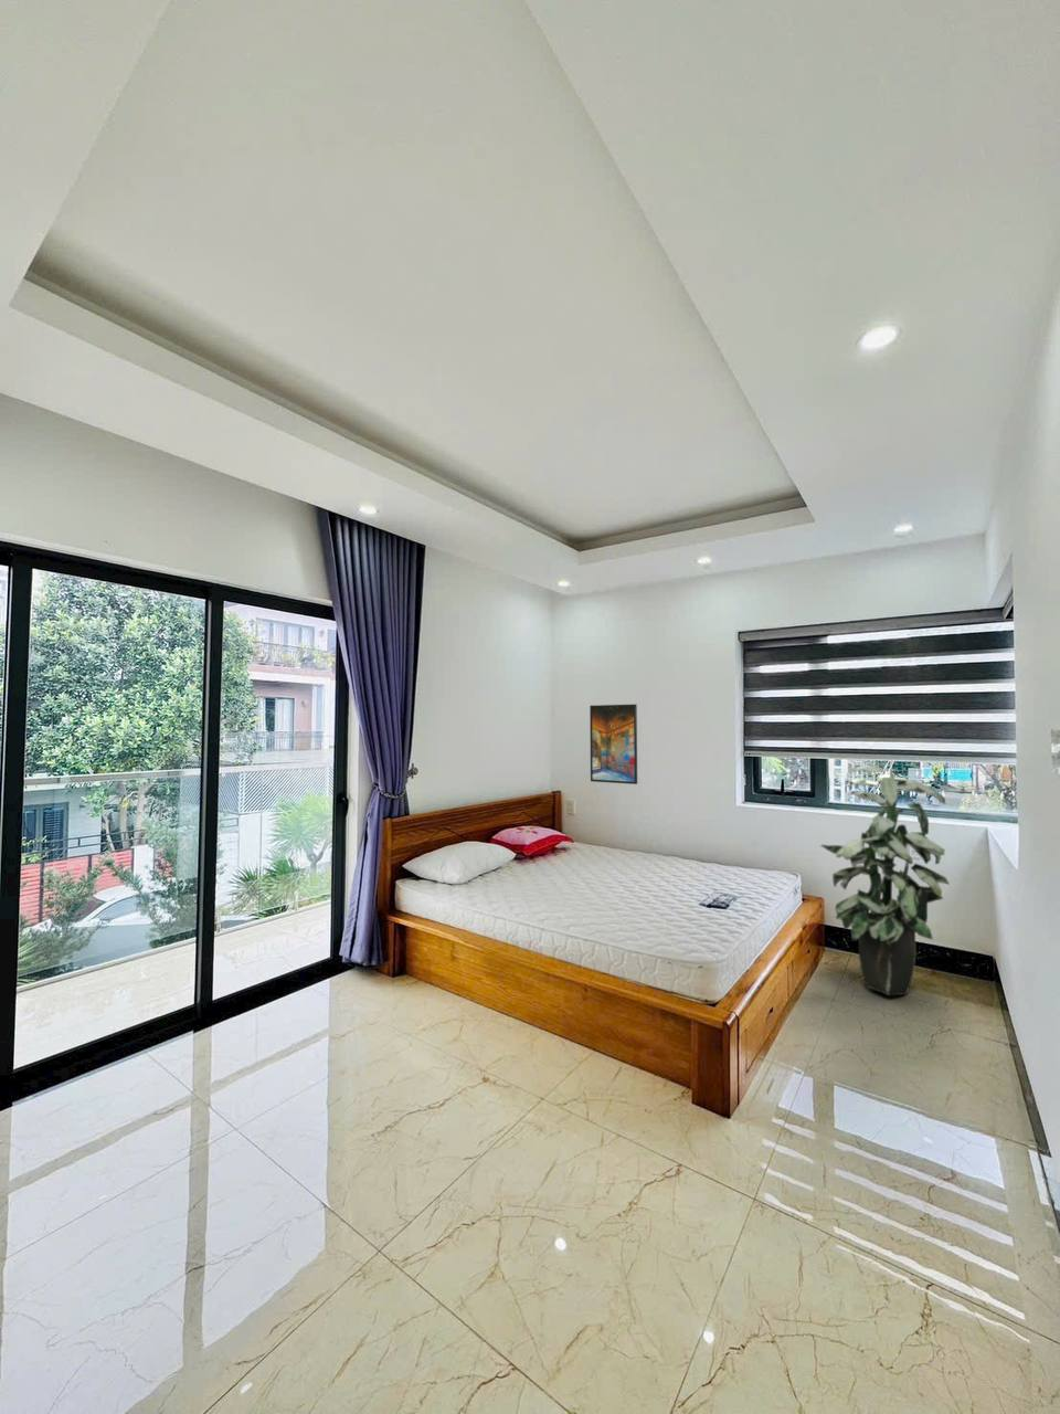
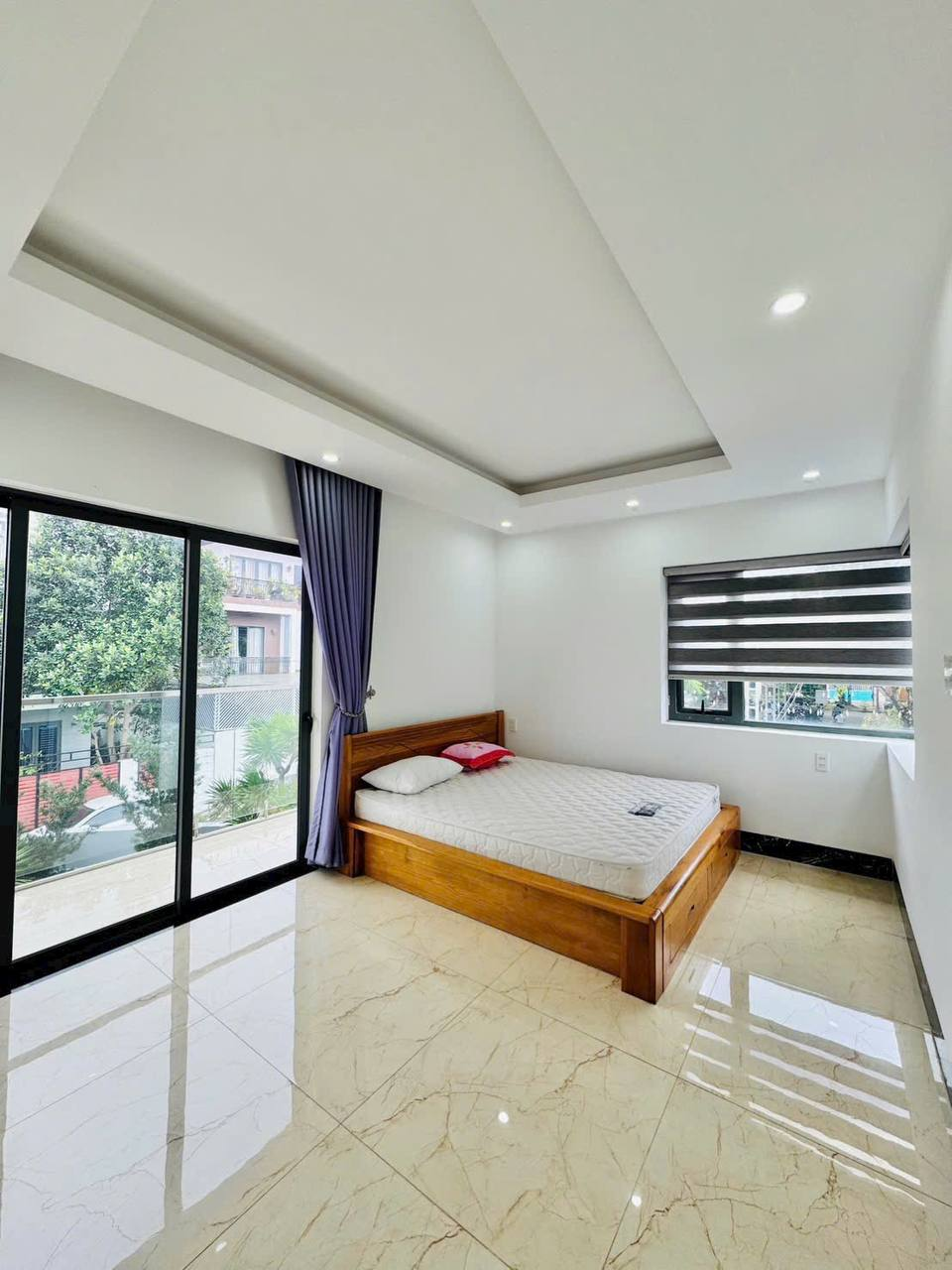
- indoor plant (880, 875)
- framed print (612, 744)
